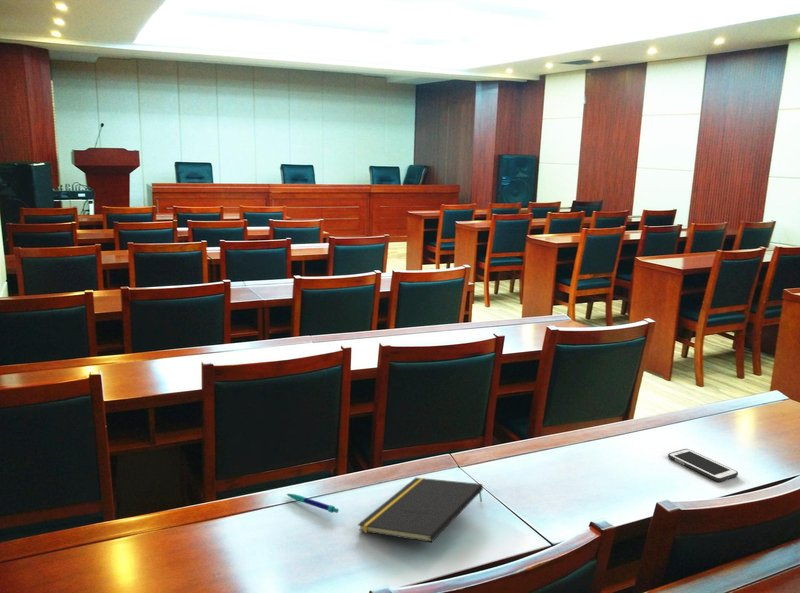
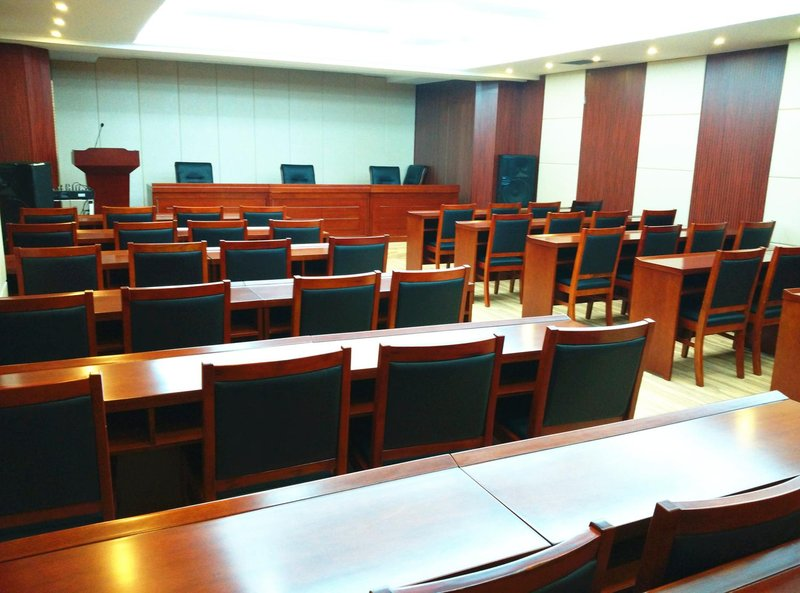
- notepad (422, 506)
- pen (311, 501)
- cell phone (701, 464)
